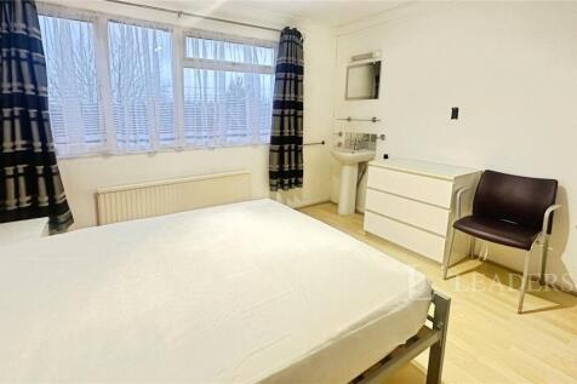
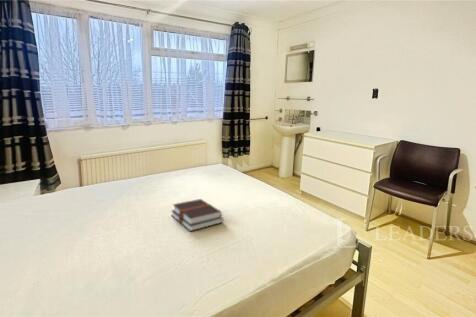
+ hardback book (196, 213)
